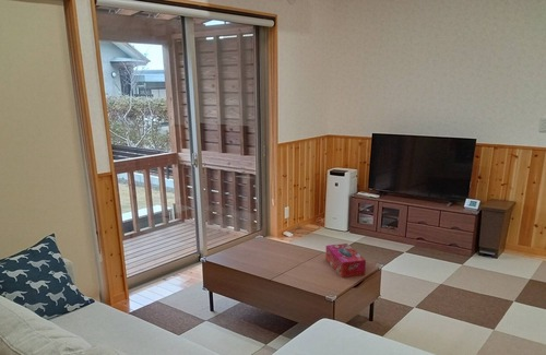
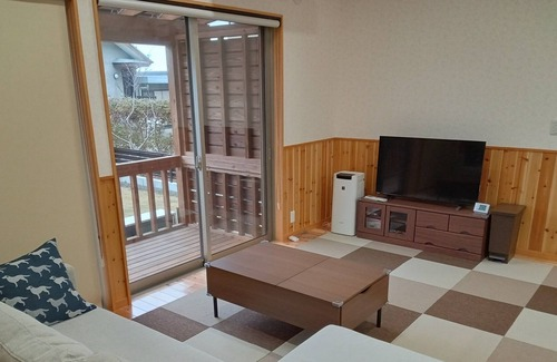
- tissue box (344, 259)
